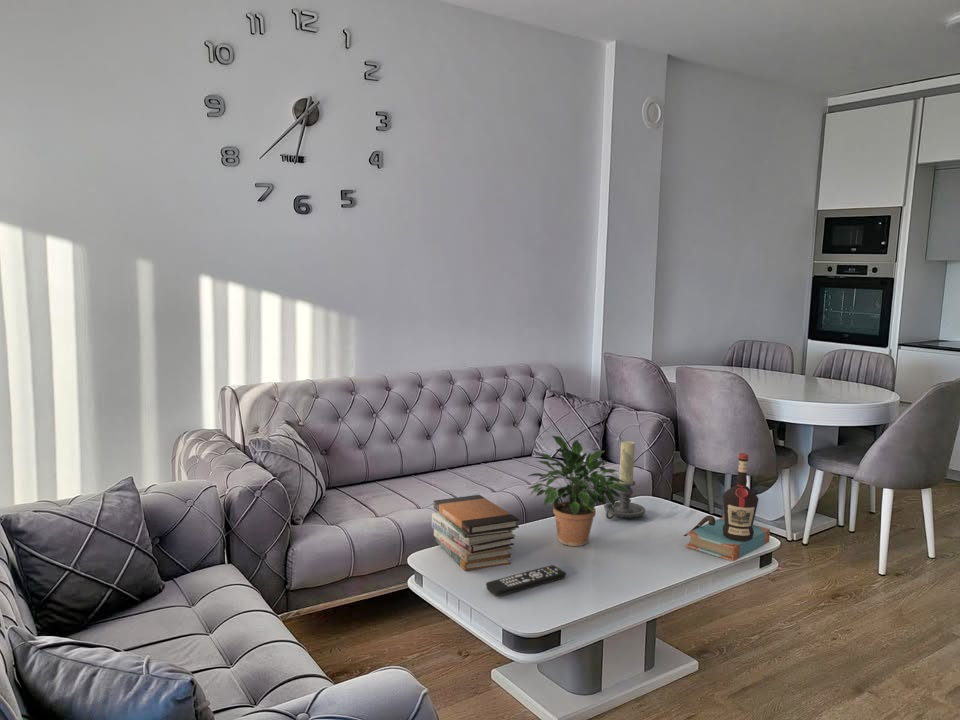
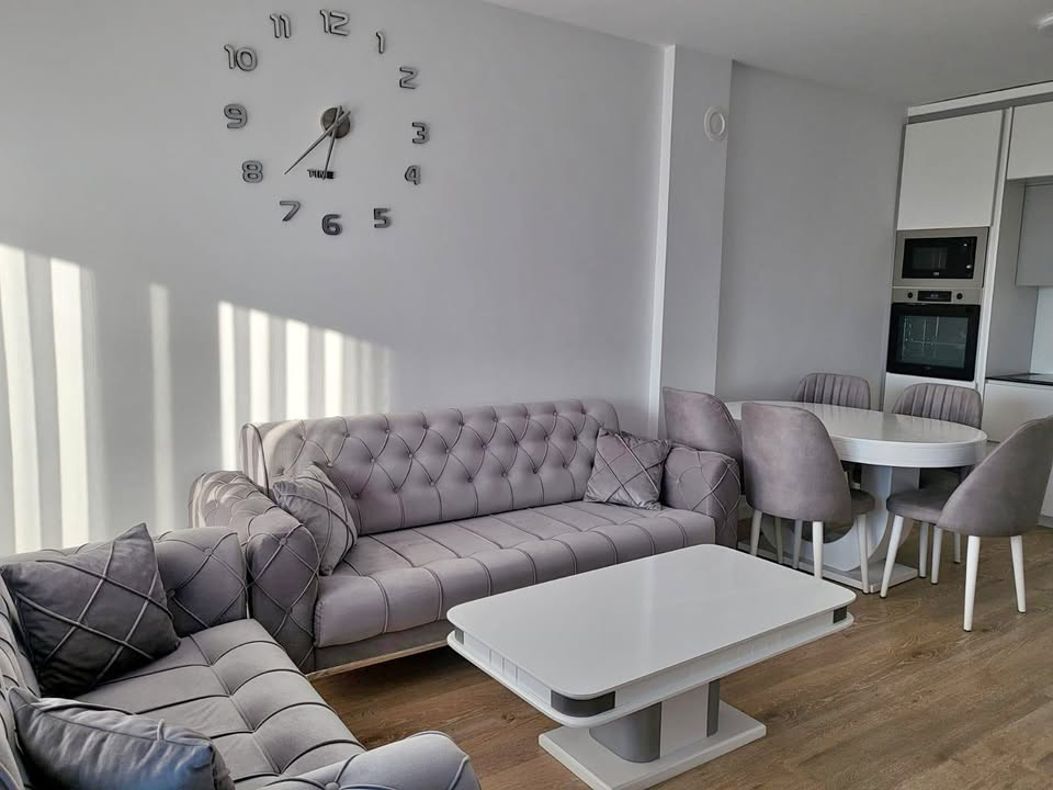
- candle holder (623, 478)
- potted plant (580, 492)
- remote control (526, 580)
- book stack (473, 530)
- bottle (726, 496)
